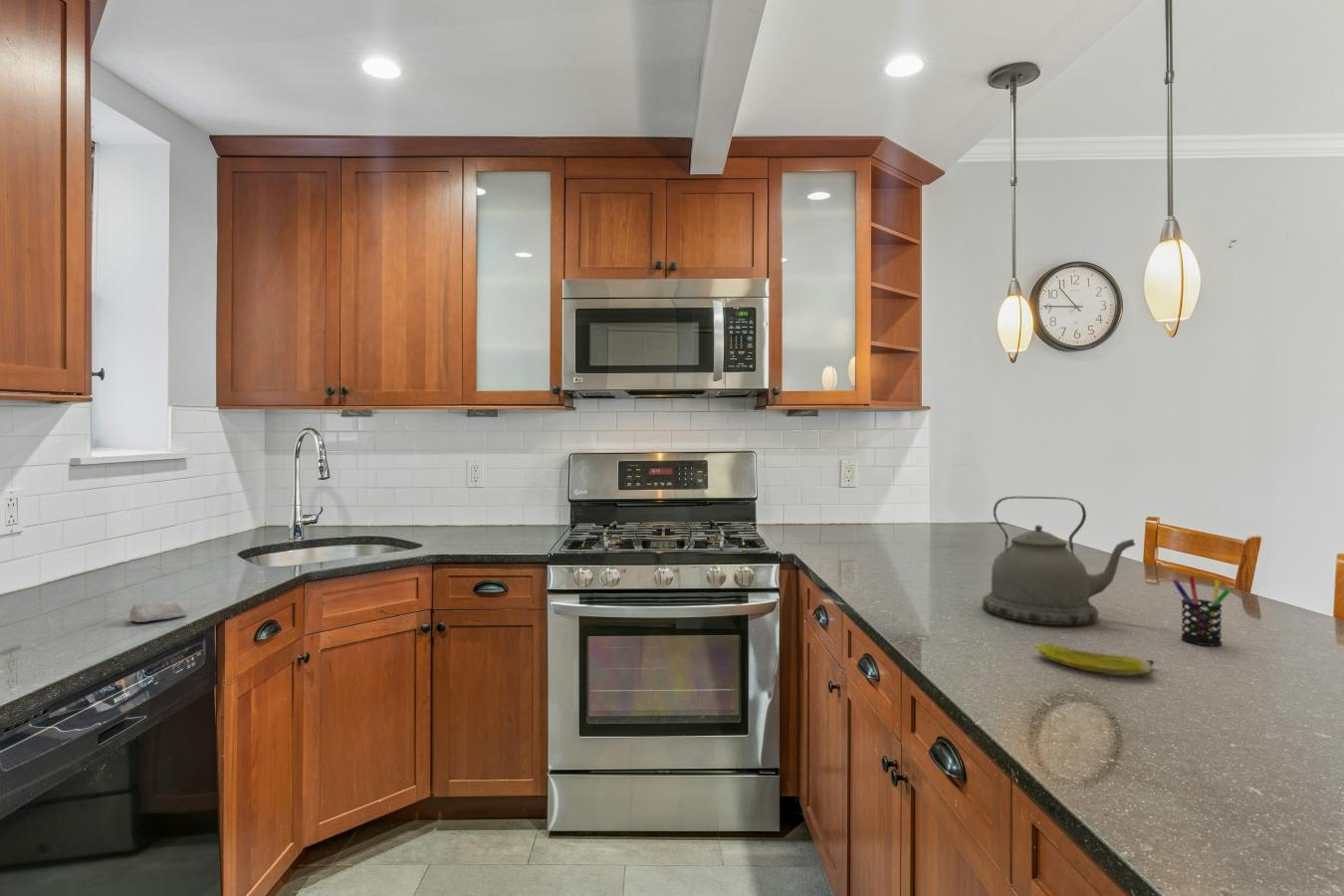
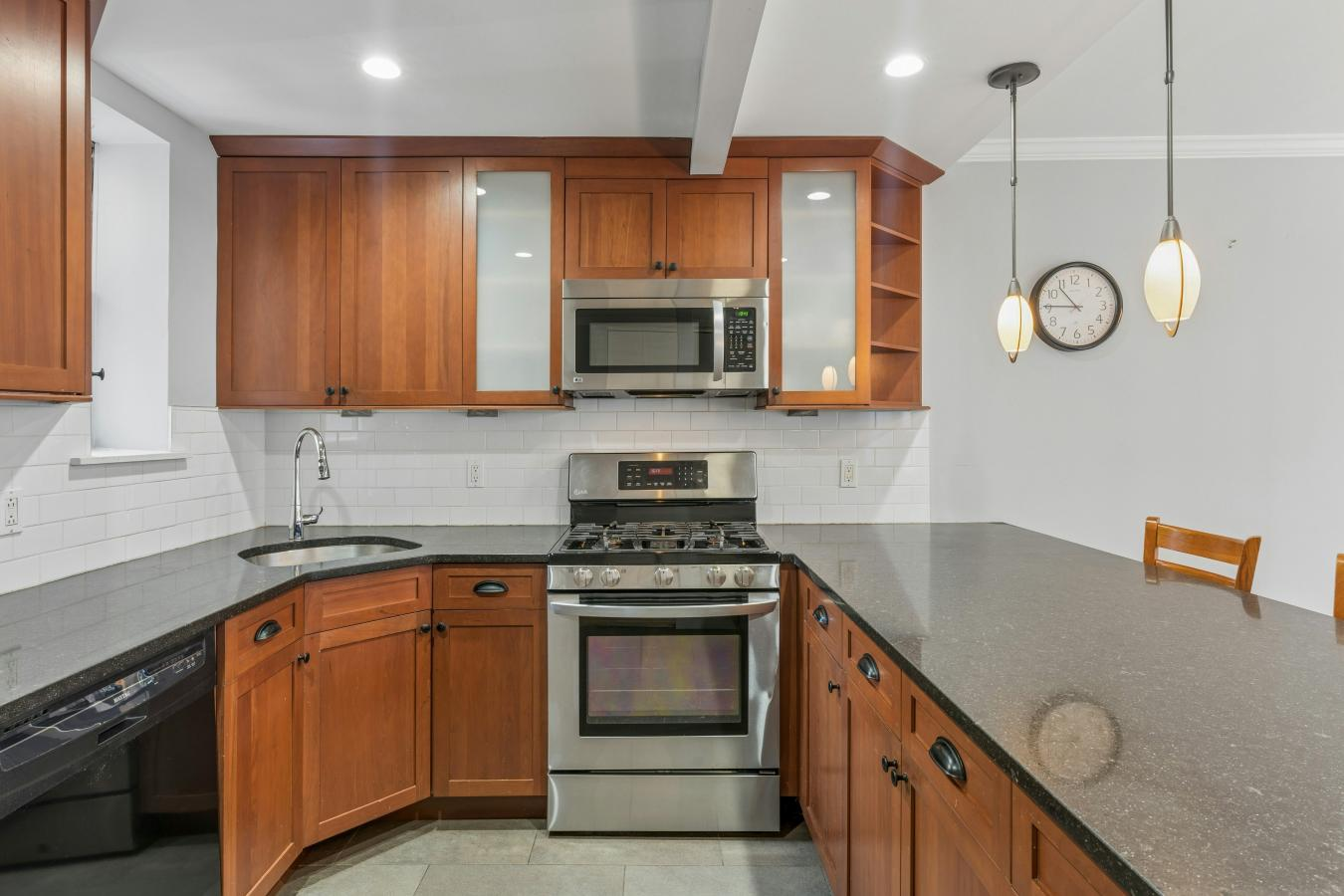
- kettle (1044, 555)
- soap bar (158, 608)
- pen holder (1203, 609)
- banana (1096, 658)
